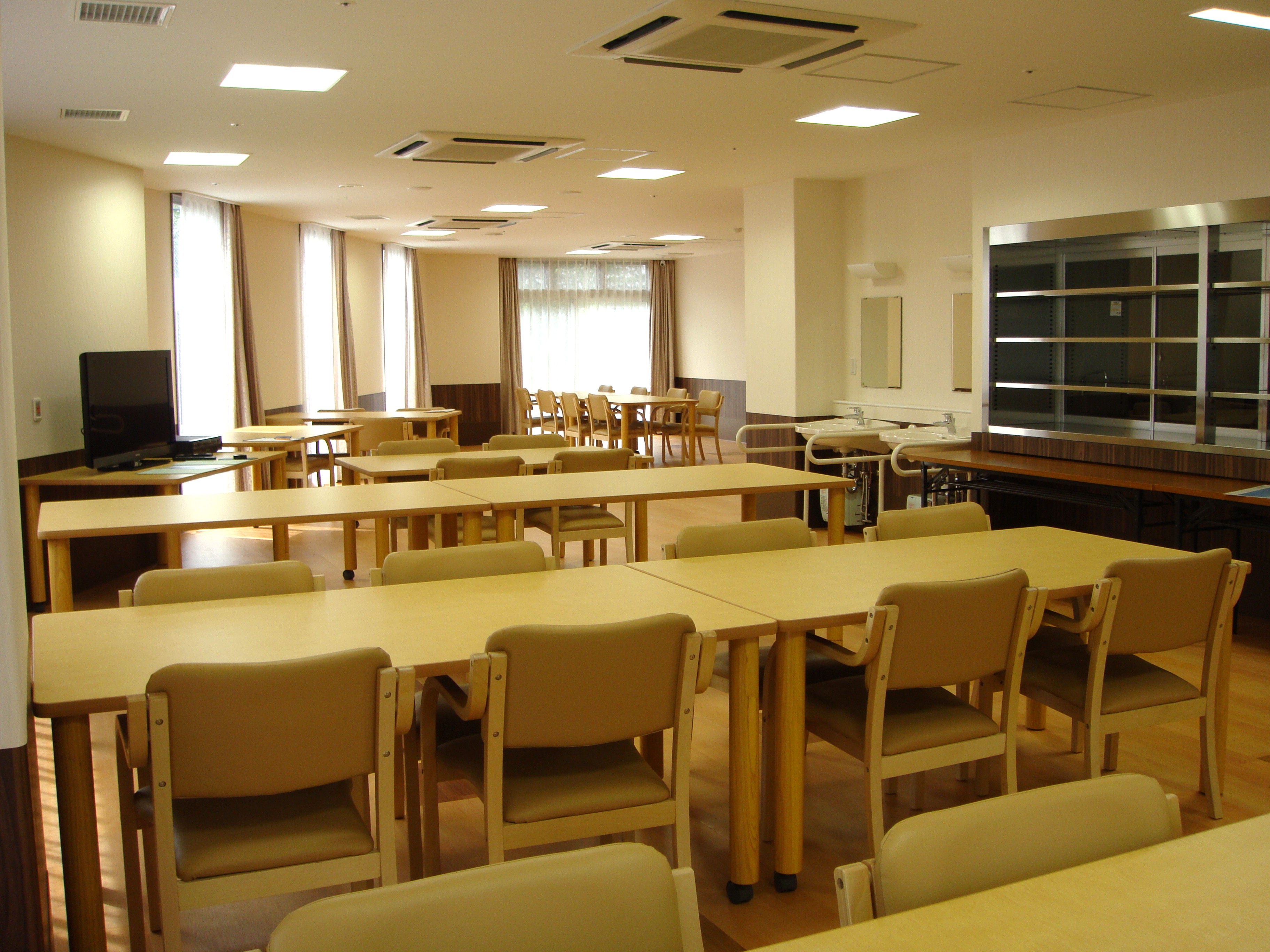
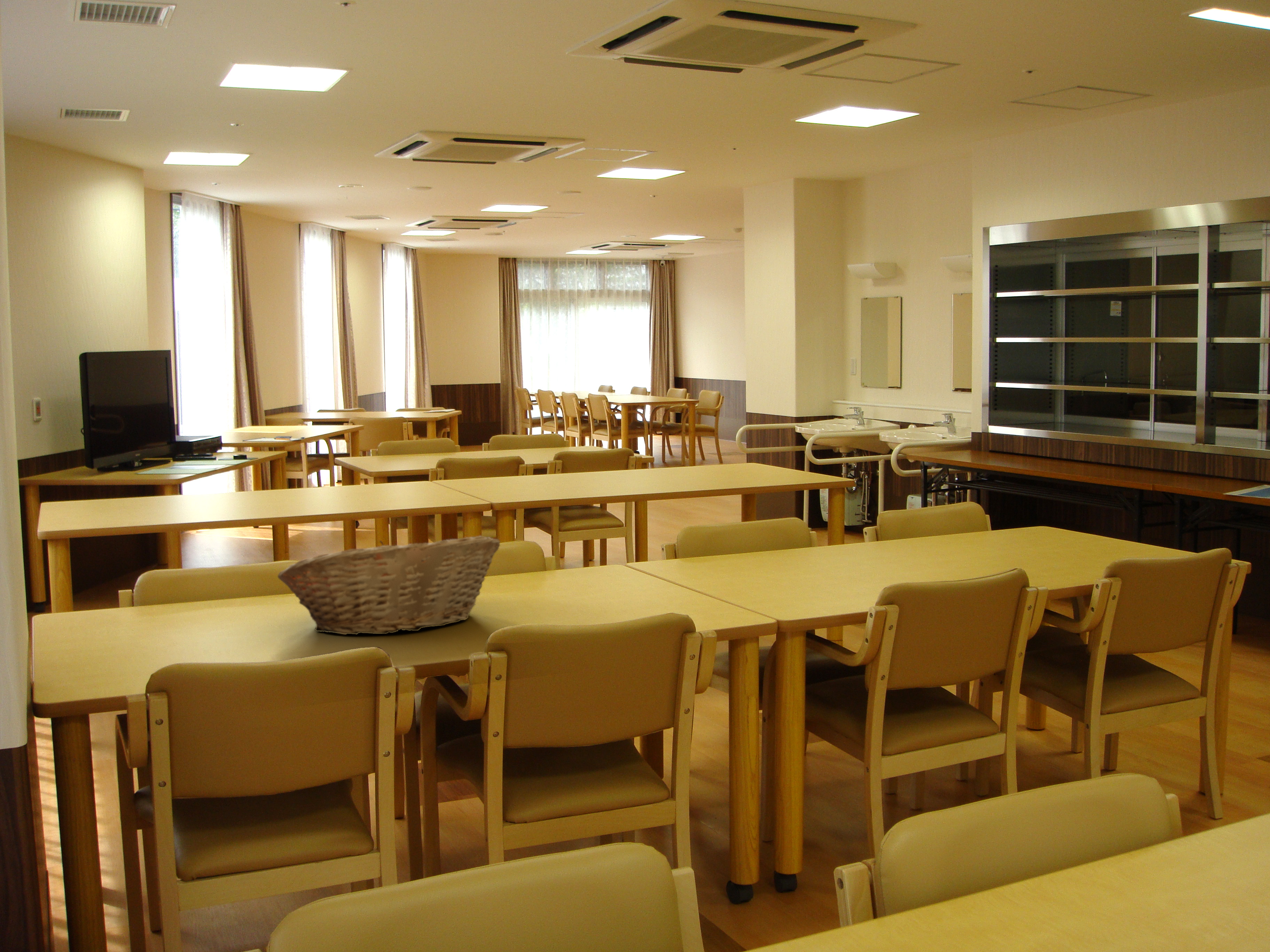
+ fruit basket (394, 577)
